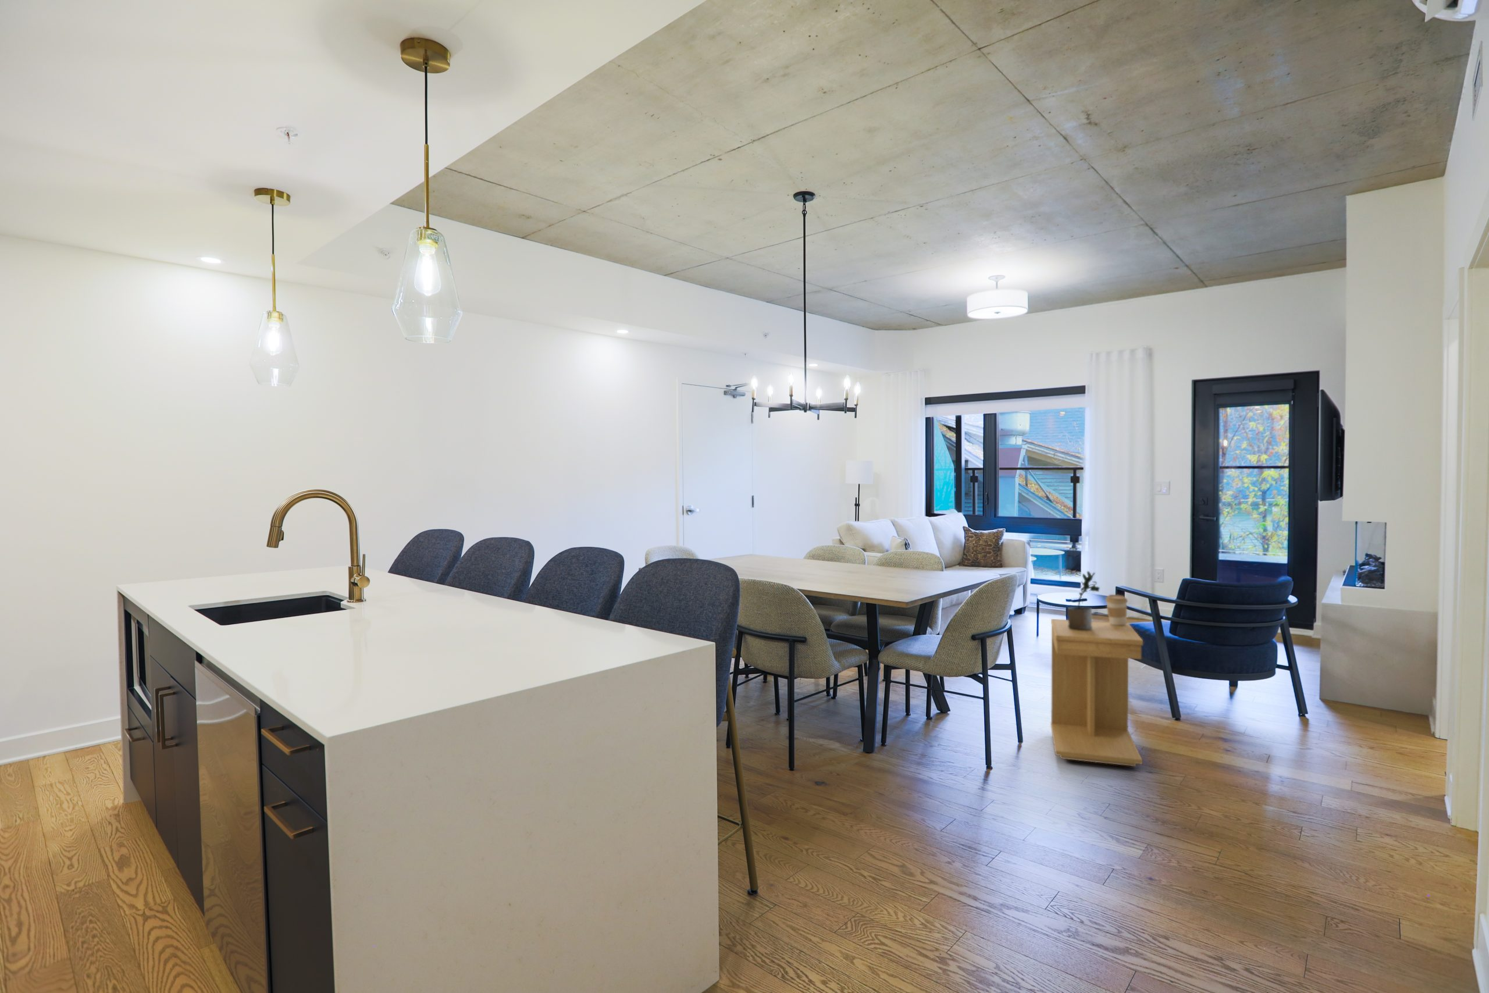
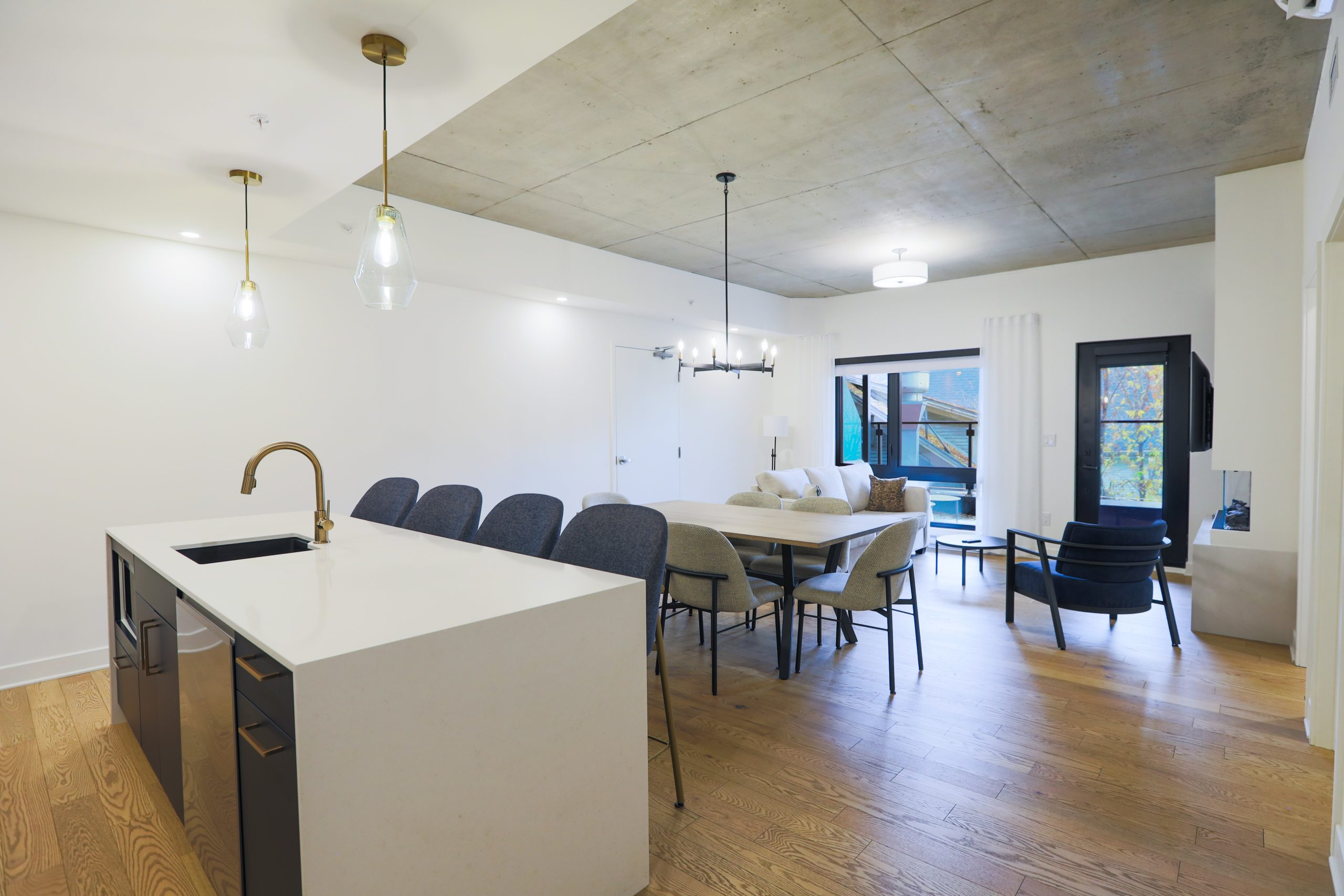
- side table (1092, 690)
- coffee cup (1118, 610)
- potted plant (1085, 600)
